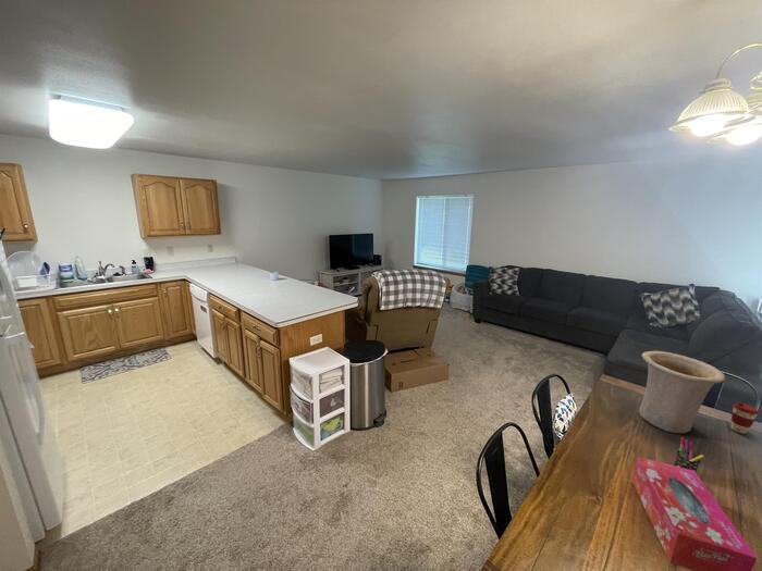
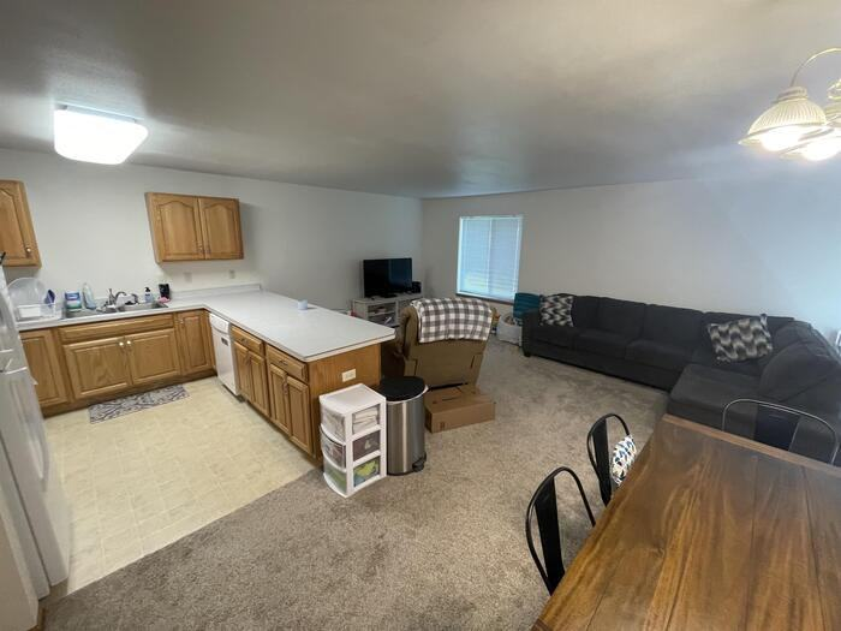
- vase (673, 393)
- tissue box (683, 511)
- coffee cup (742, 418)
- pen holder (685, 458)
